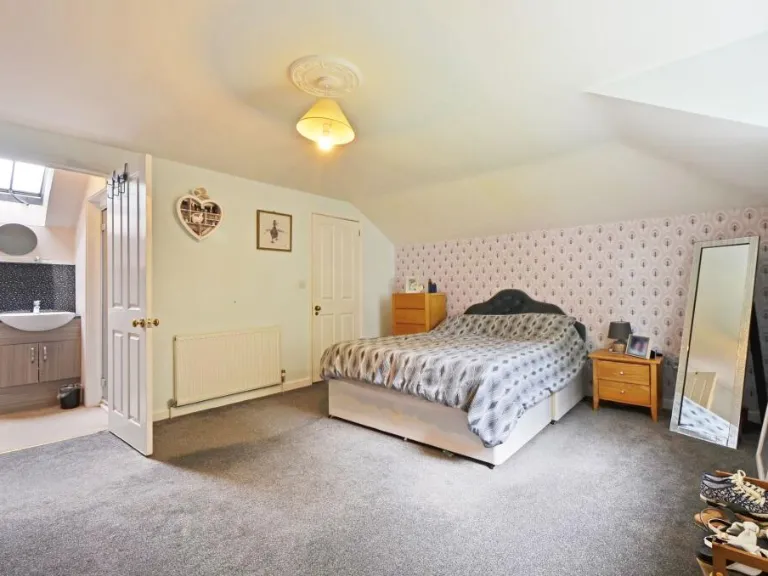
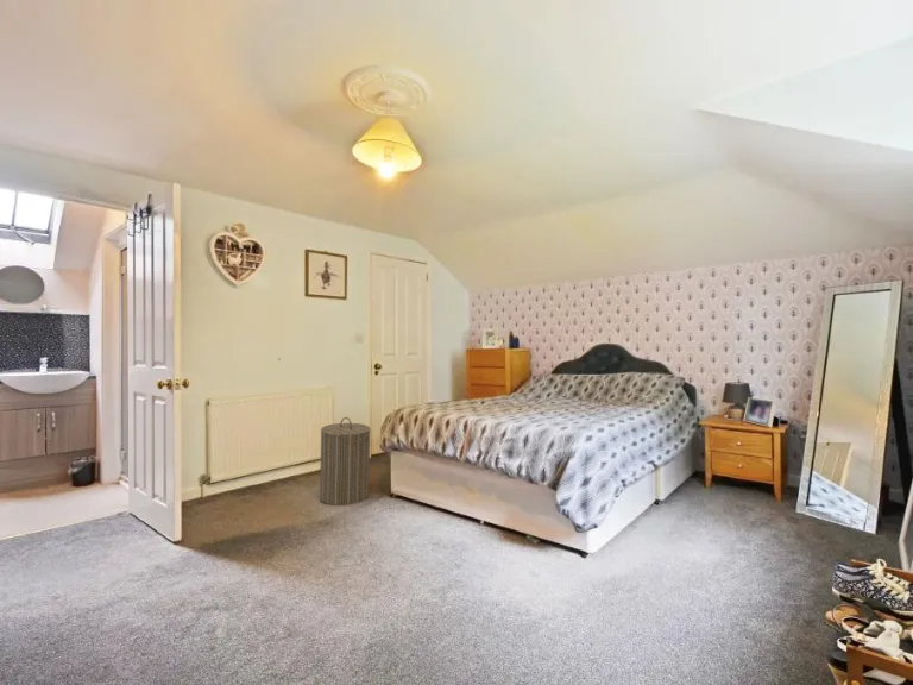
+ laundry hamper (345, 457)
